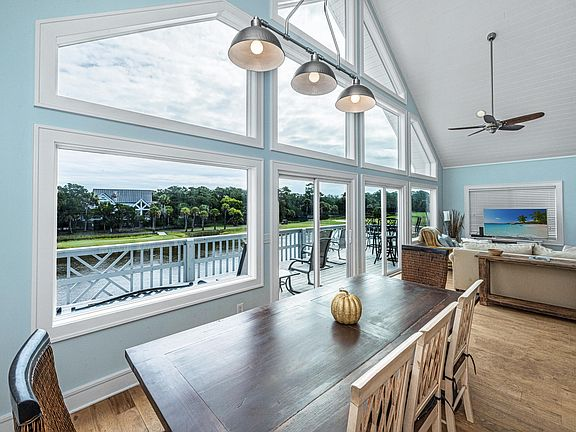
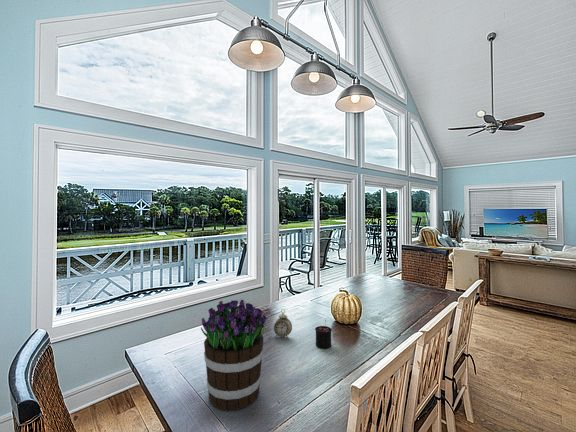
+ candle (323, 333)
+ alarm clock (282, 323)
+ bouquet (235, 346)
